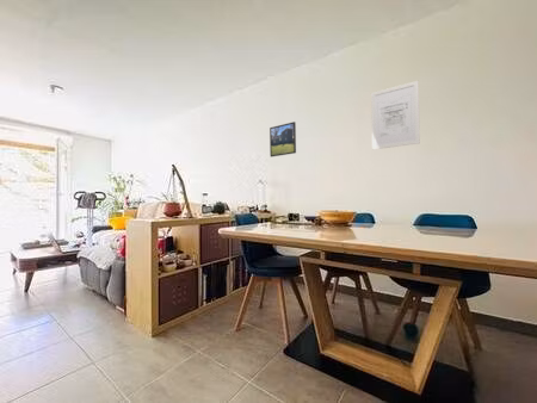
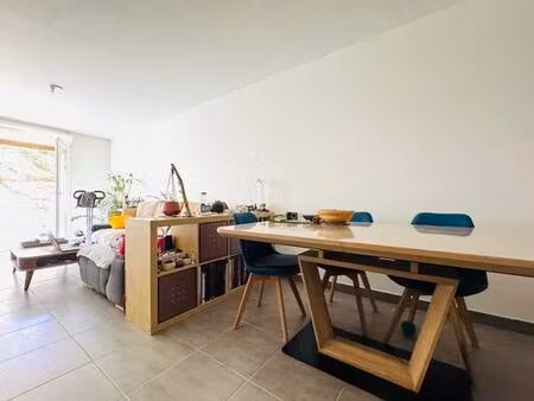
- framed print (282, 140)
- wall art (394, 117)
